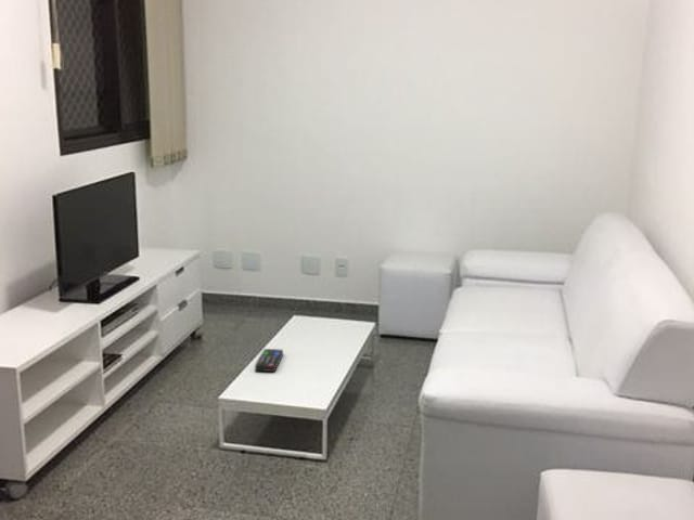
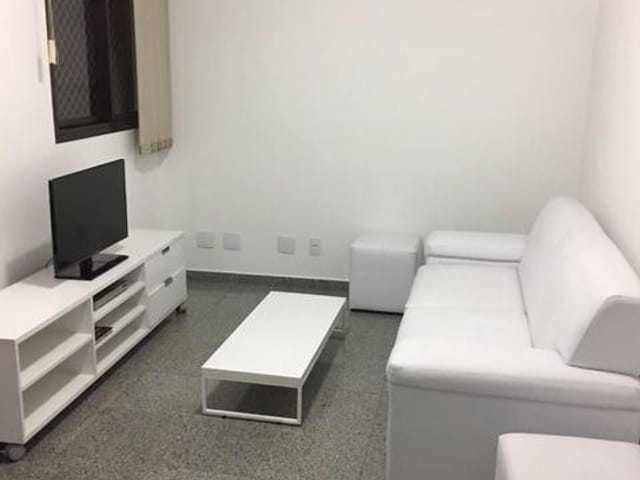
- remote control (269, 359)
